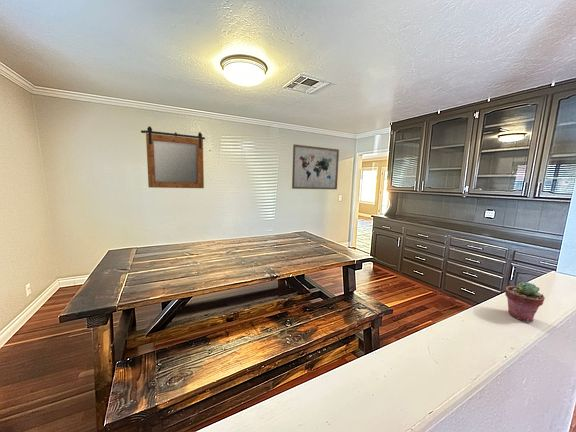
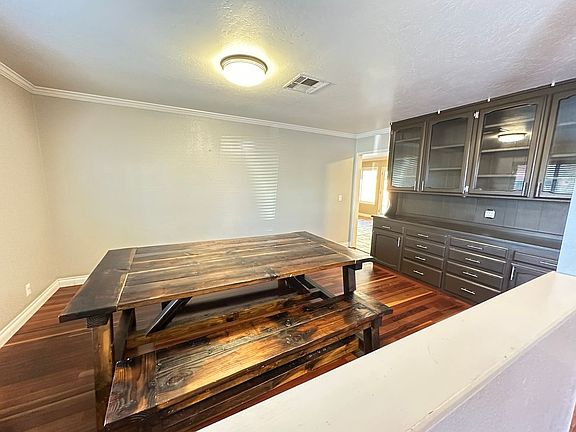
- potted succulent (523, 299)
- wall art (316, 168)
- mirror (175, 159)
